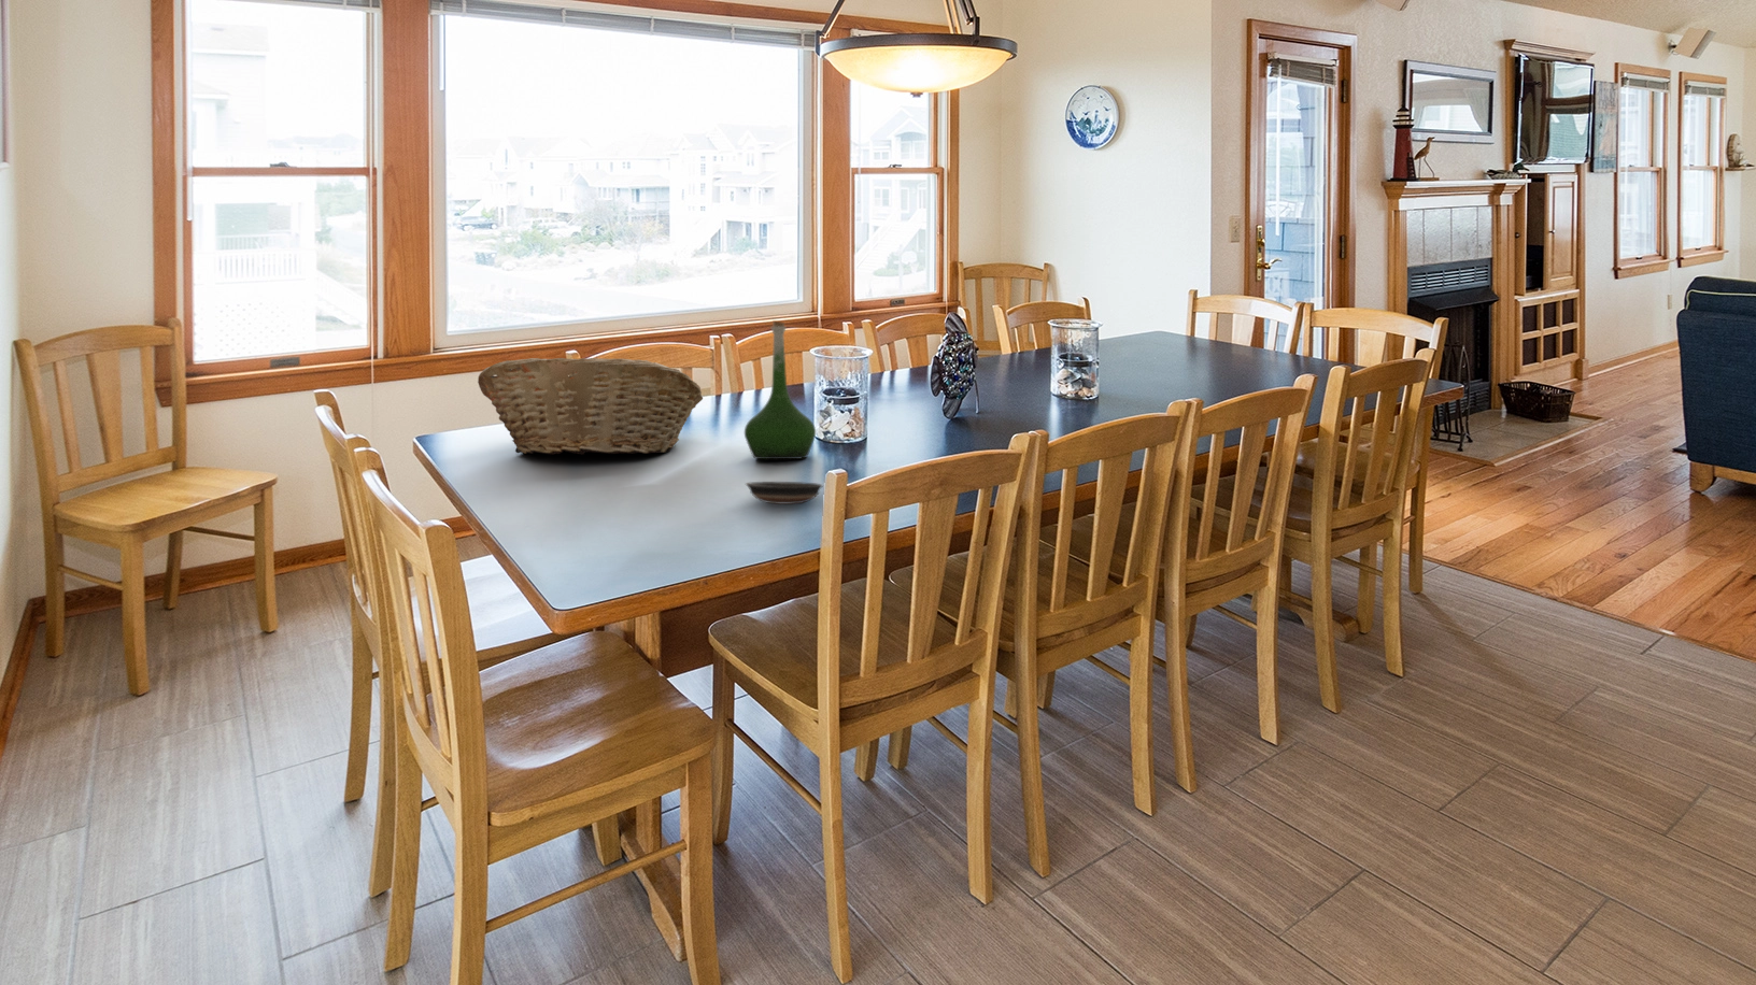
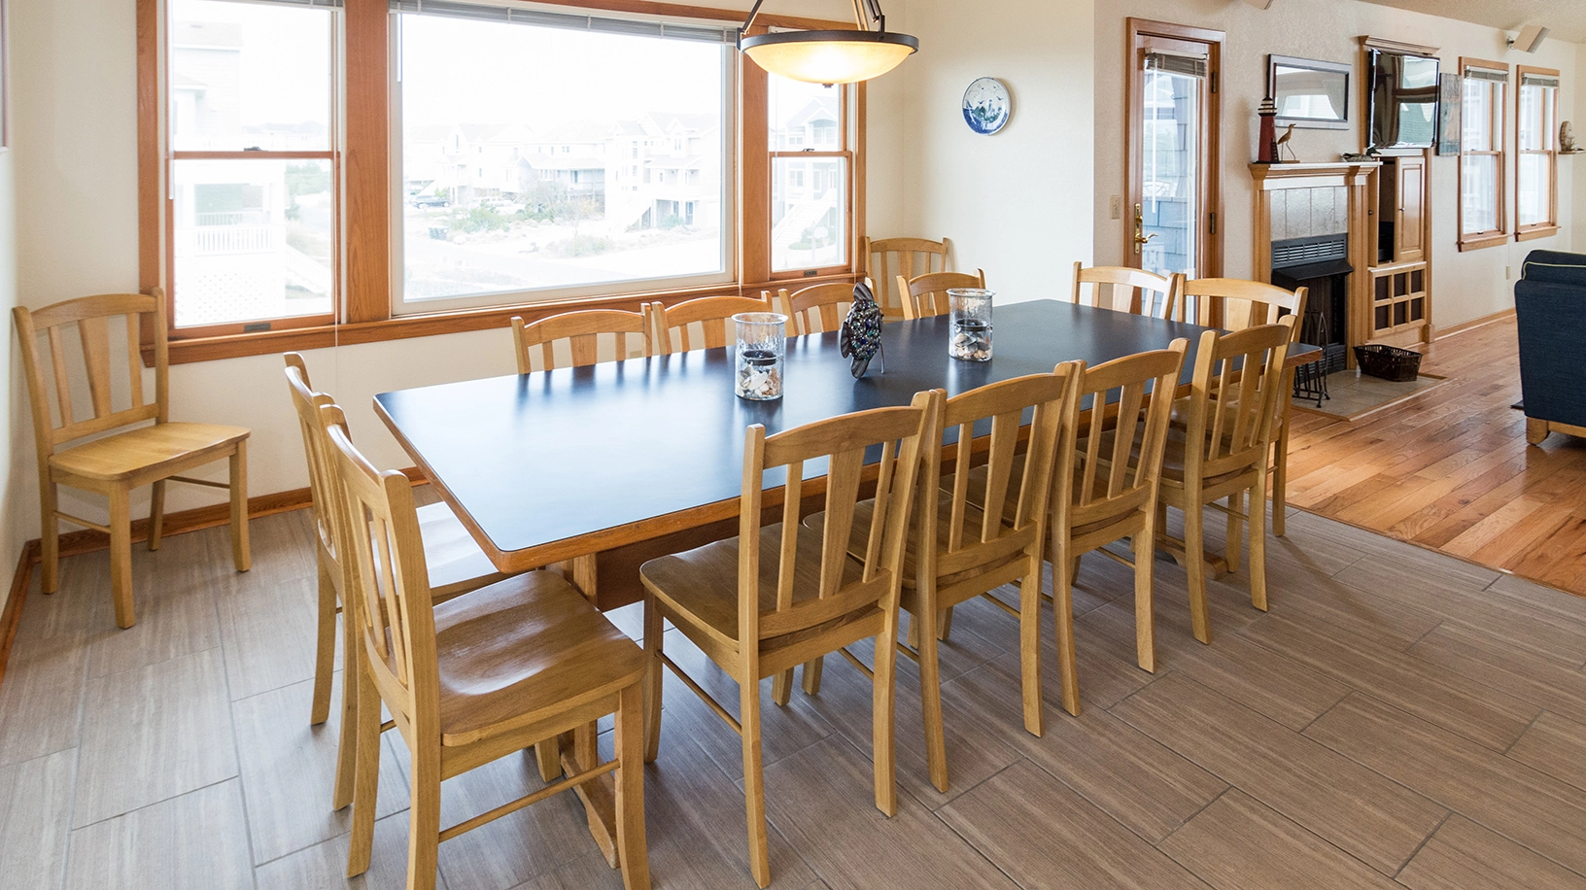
- vase (779, 389)
- saucer (784, 492)
- fruit basket (592, 406)
